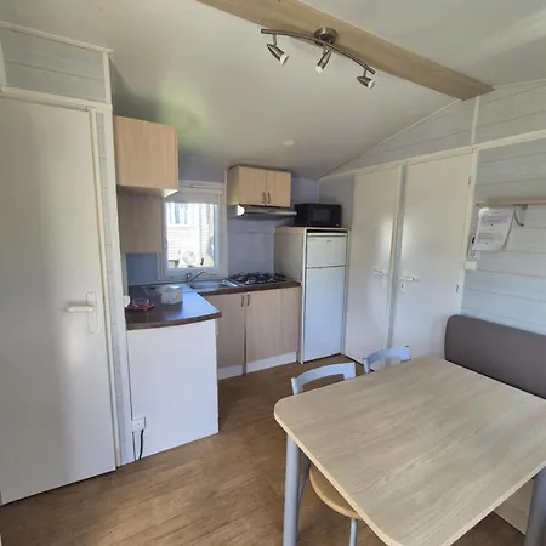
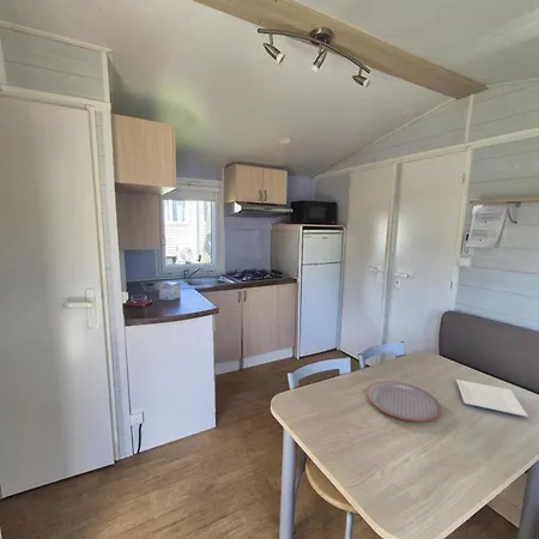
+ plate (487, 398)
+ plate (401, 400)
